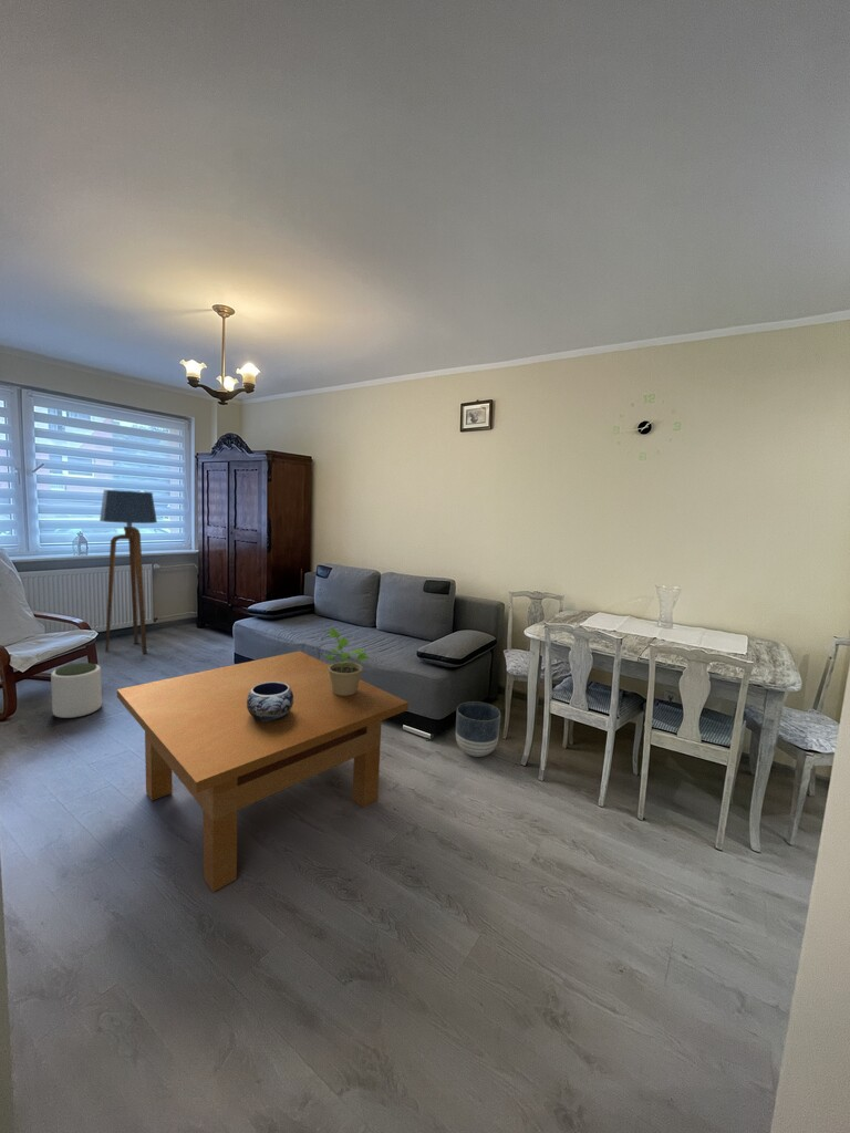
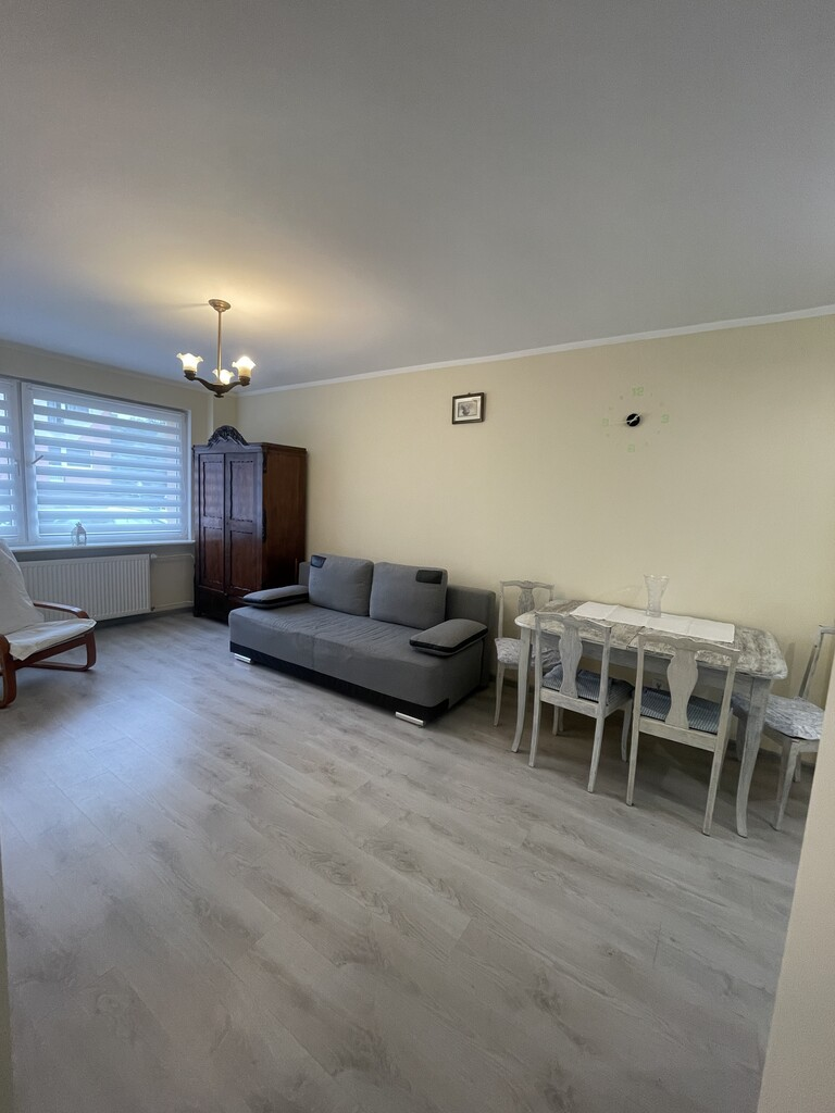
- table (263, 746)
- floor lamp (131, 572)
- plant pot (76, 689)
- potted plant (346, 662)
- decorative bowl (270, 700)
- planter (477, 731)
